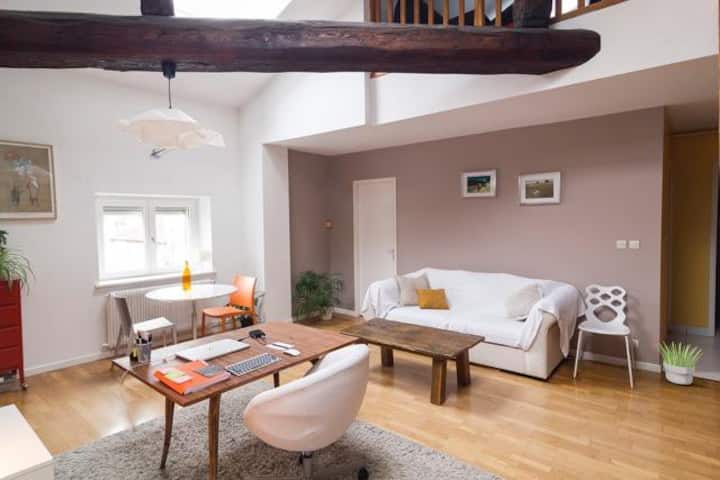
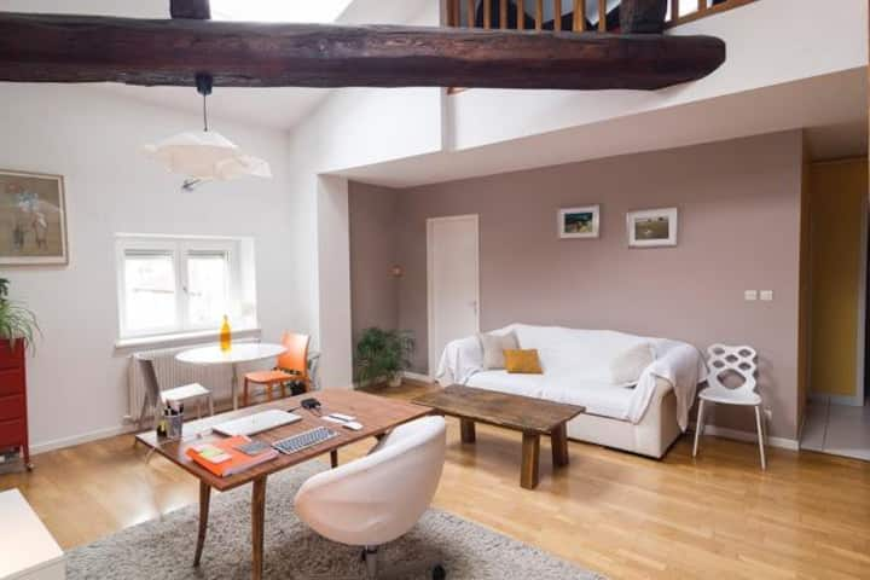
- potted plant (678, 364)
